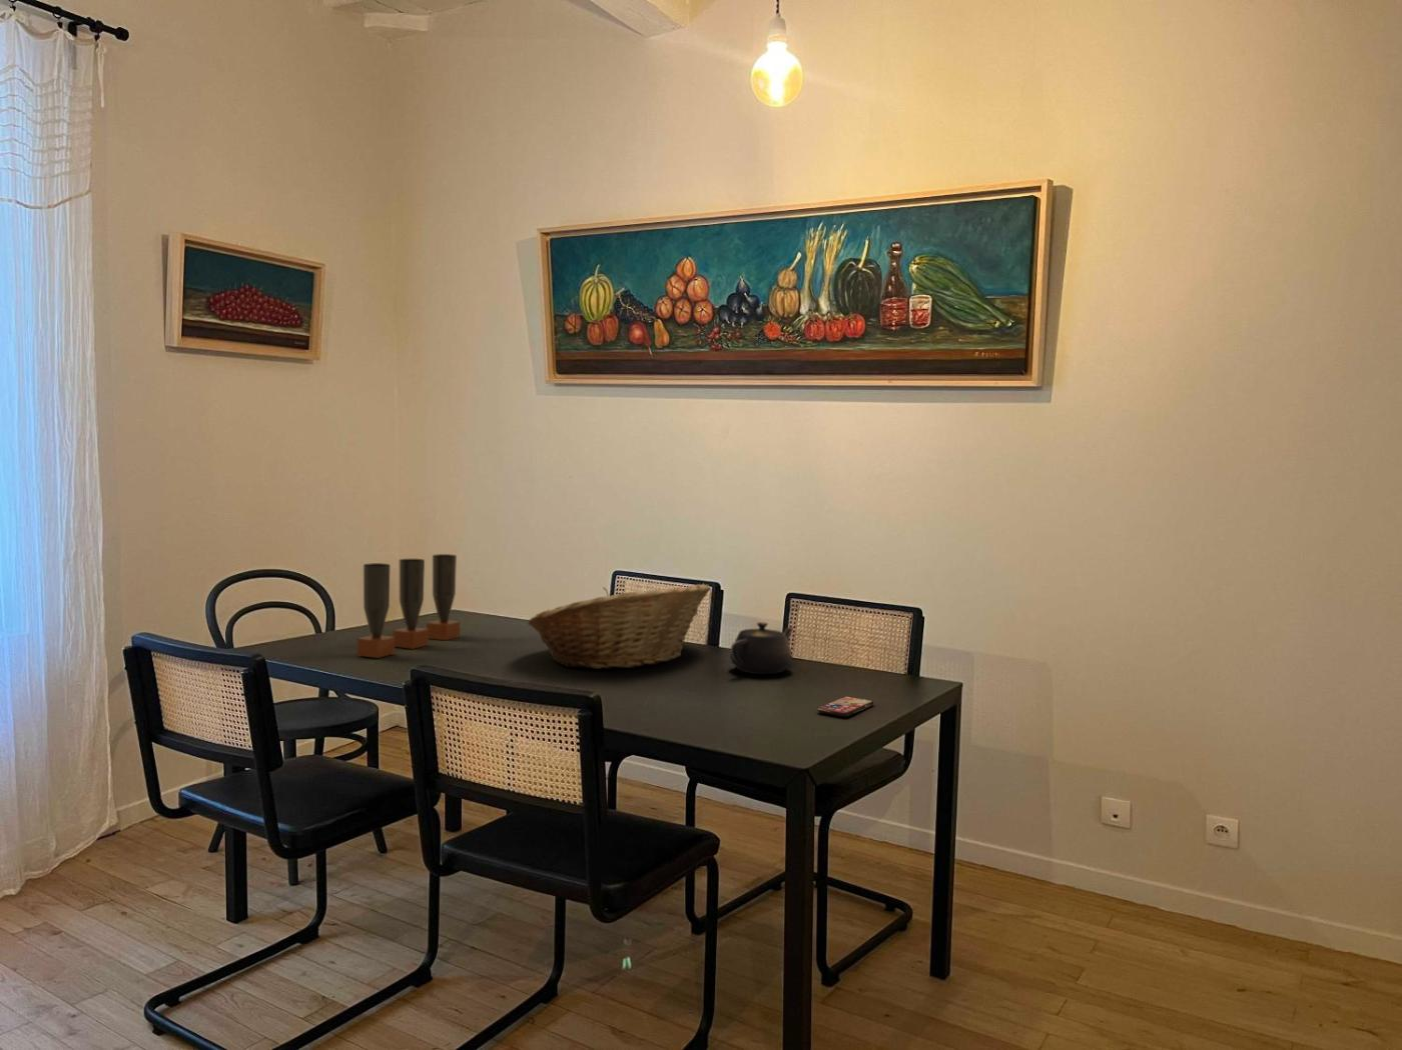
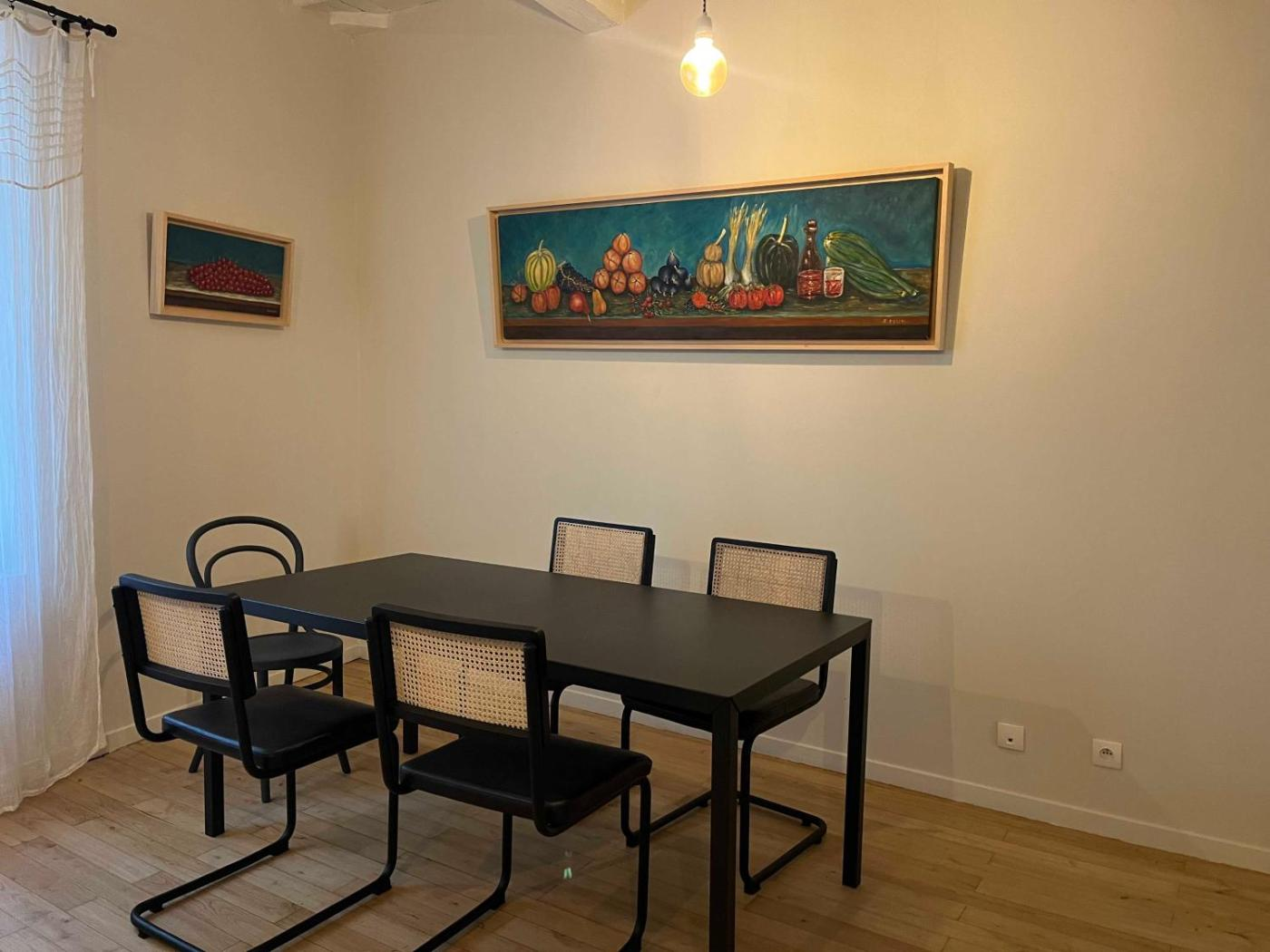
- smartphone (846, 706)
- candle (412, 602)
- teapot (763, 646)
- fruit basket (622, 619)
